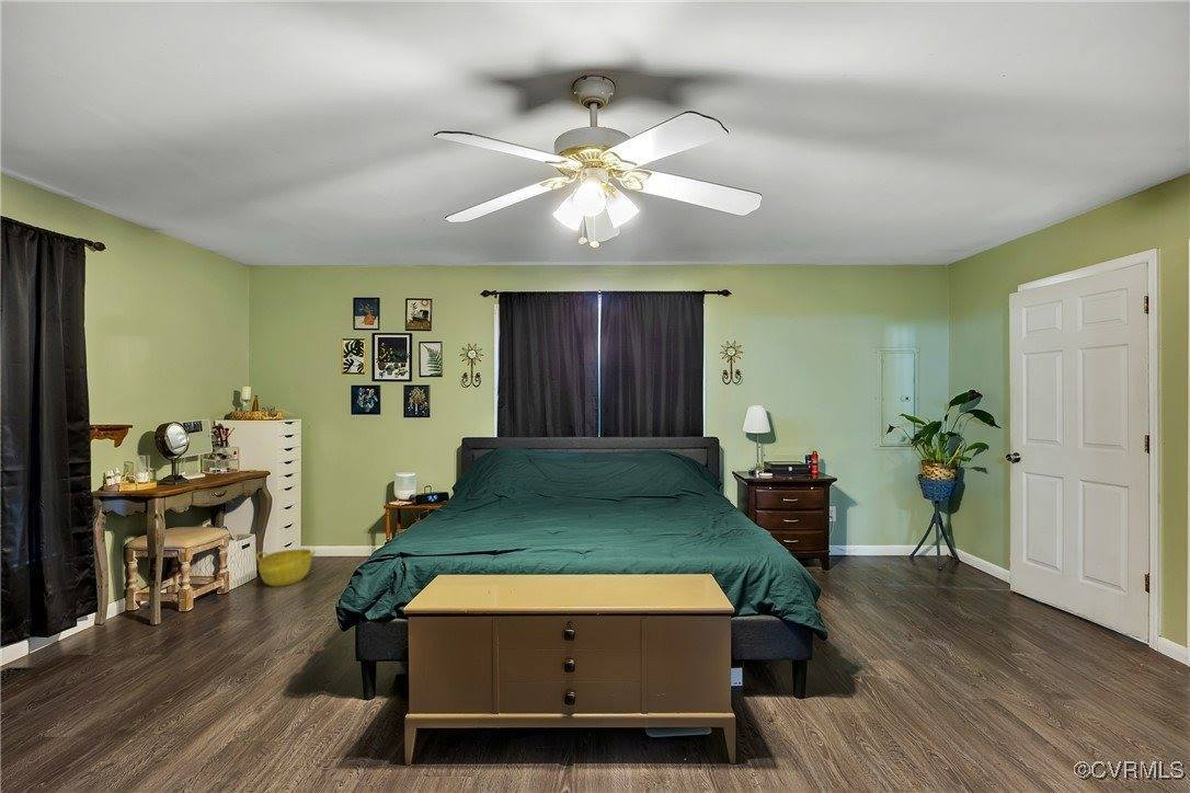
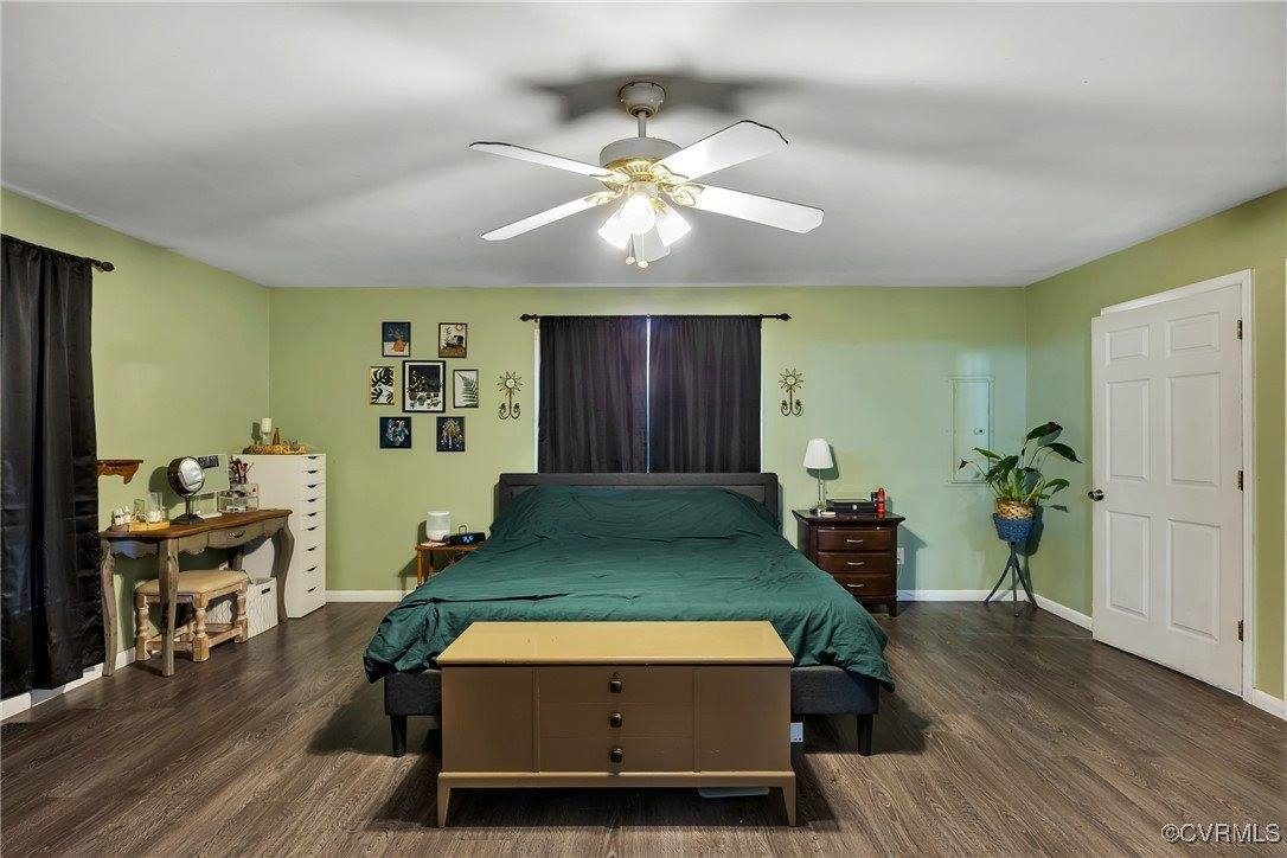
- basket (286, 565)
